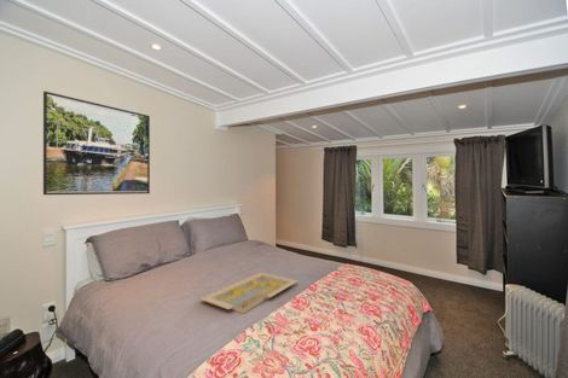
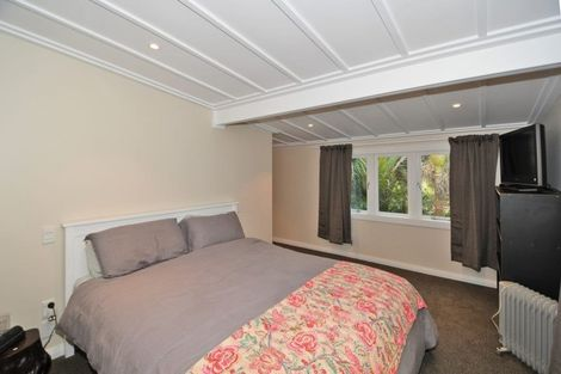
- serving tray (253, 291)
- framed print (104, 150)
